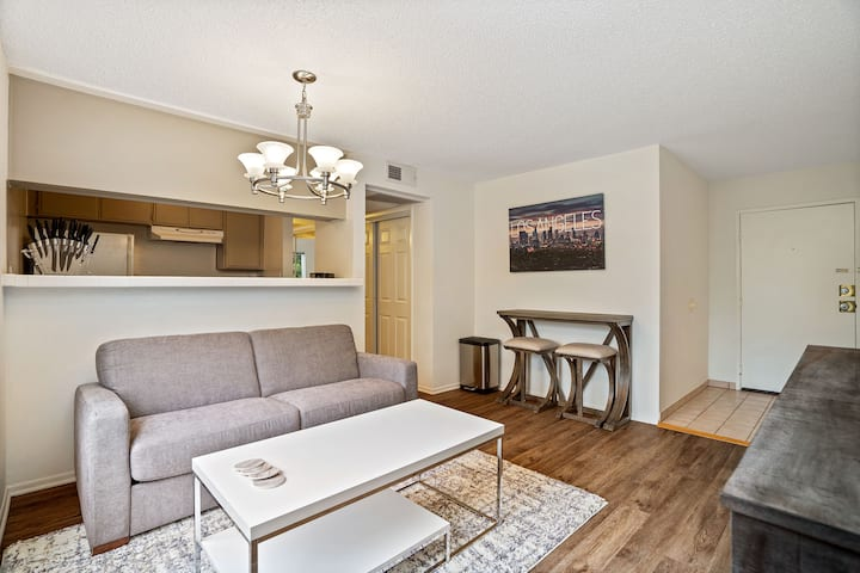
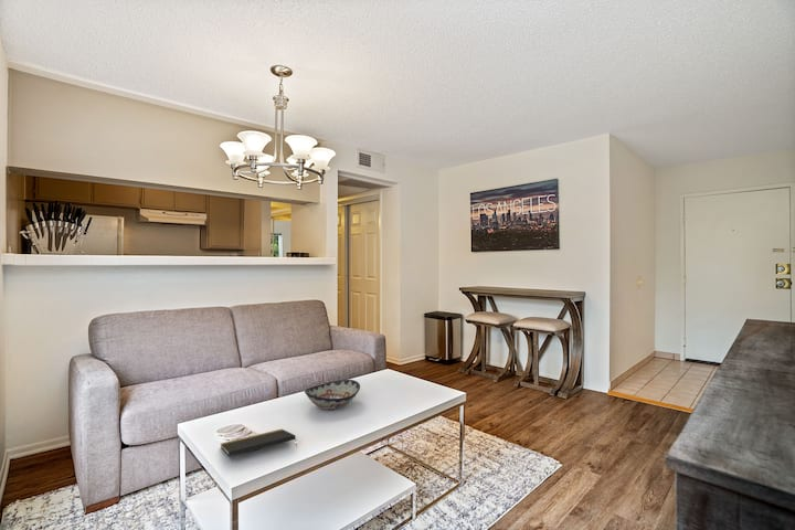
+ notepad (257, 441)
+ decorative bowl (332, 396)
